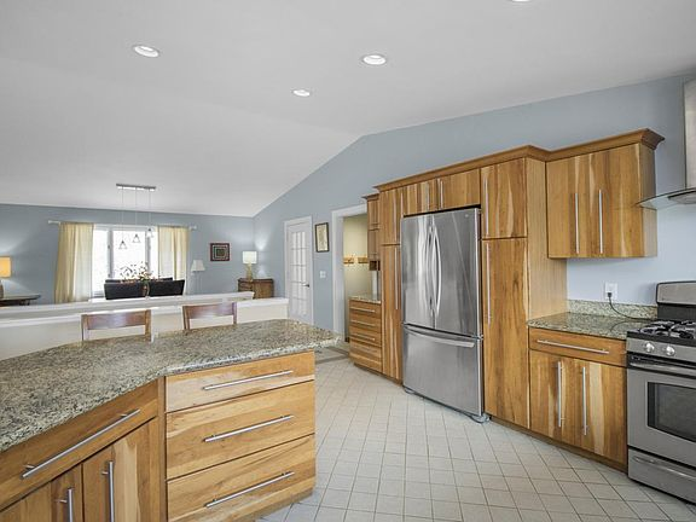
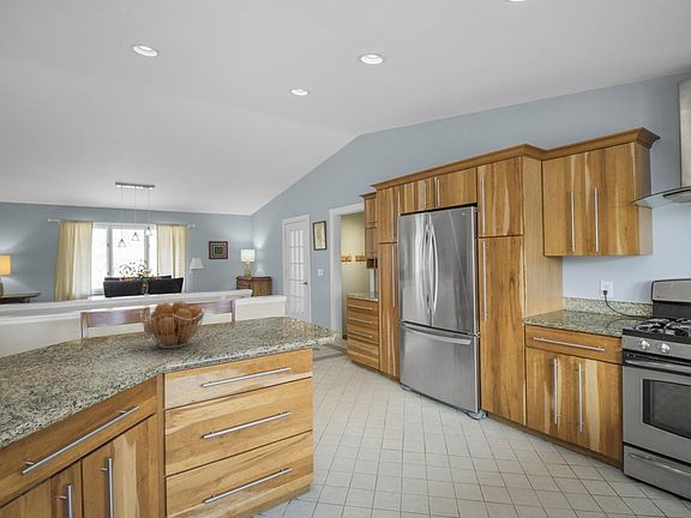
+ fruit basket (173, 323)
